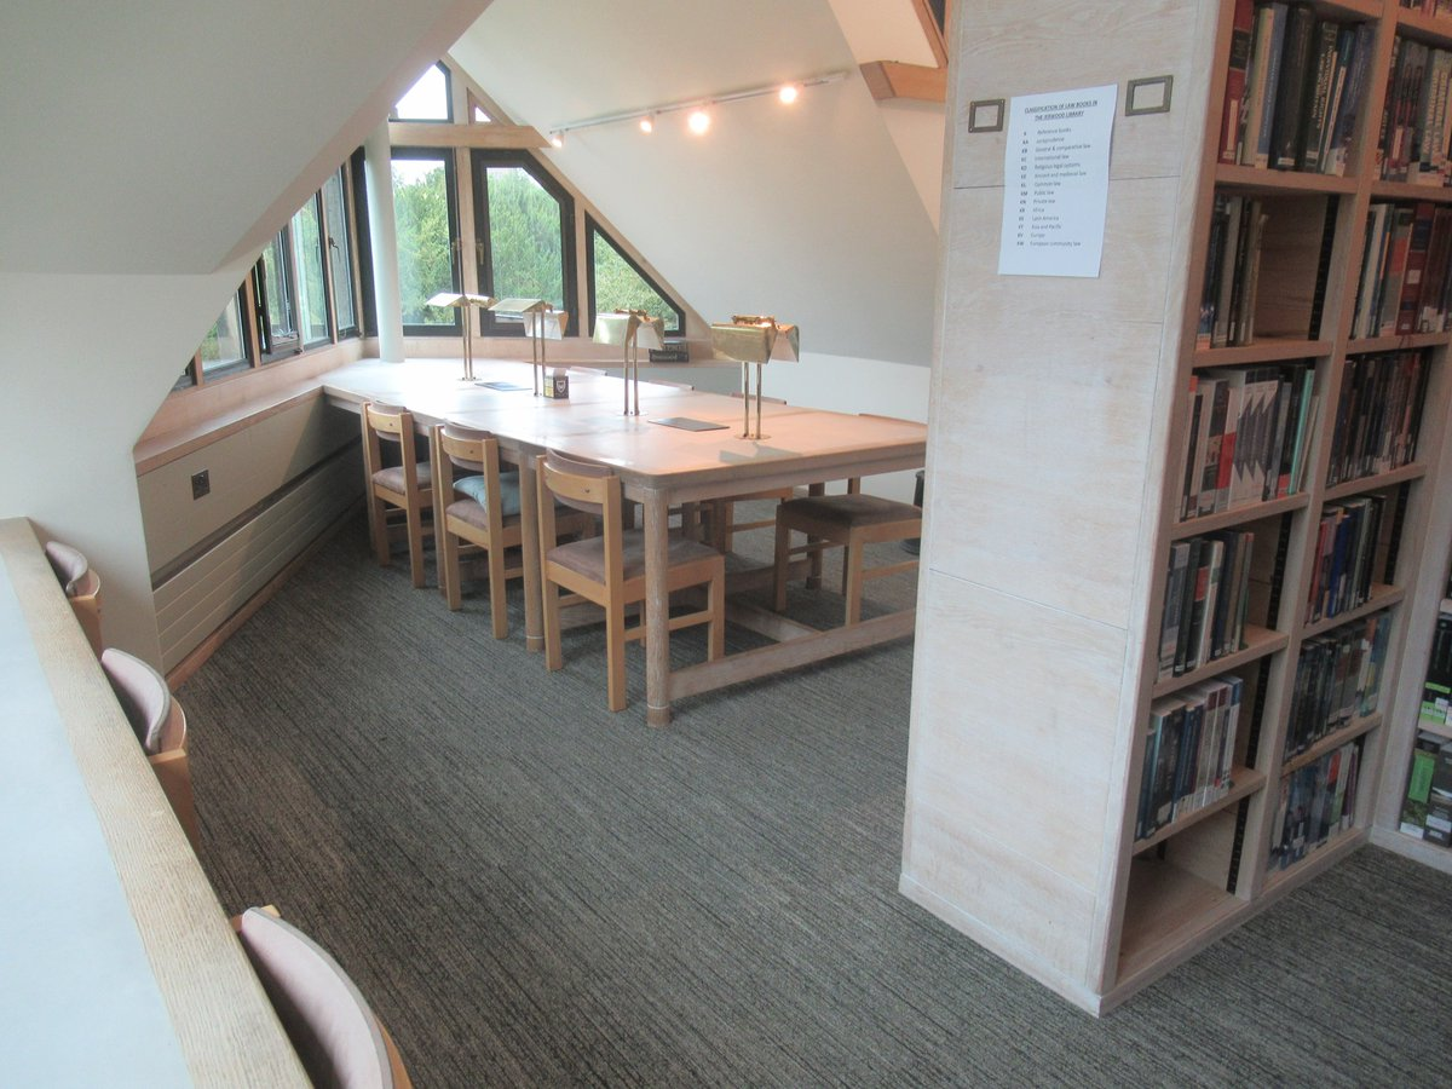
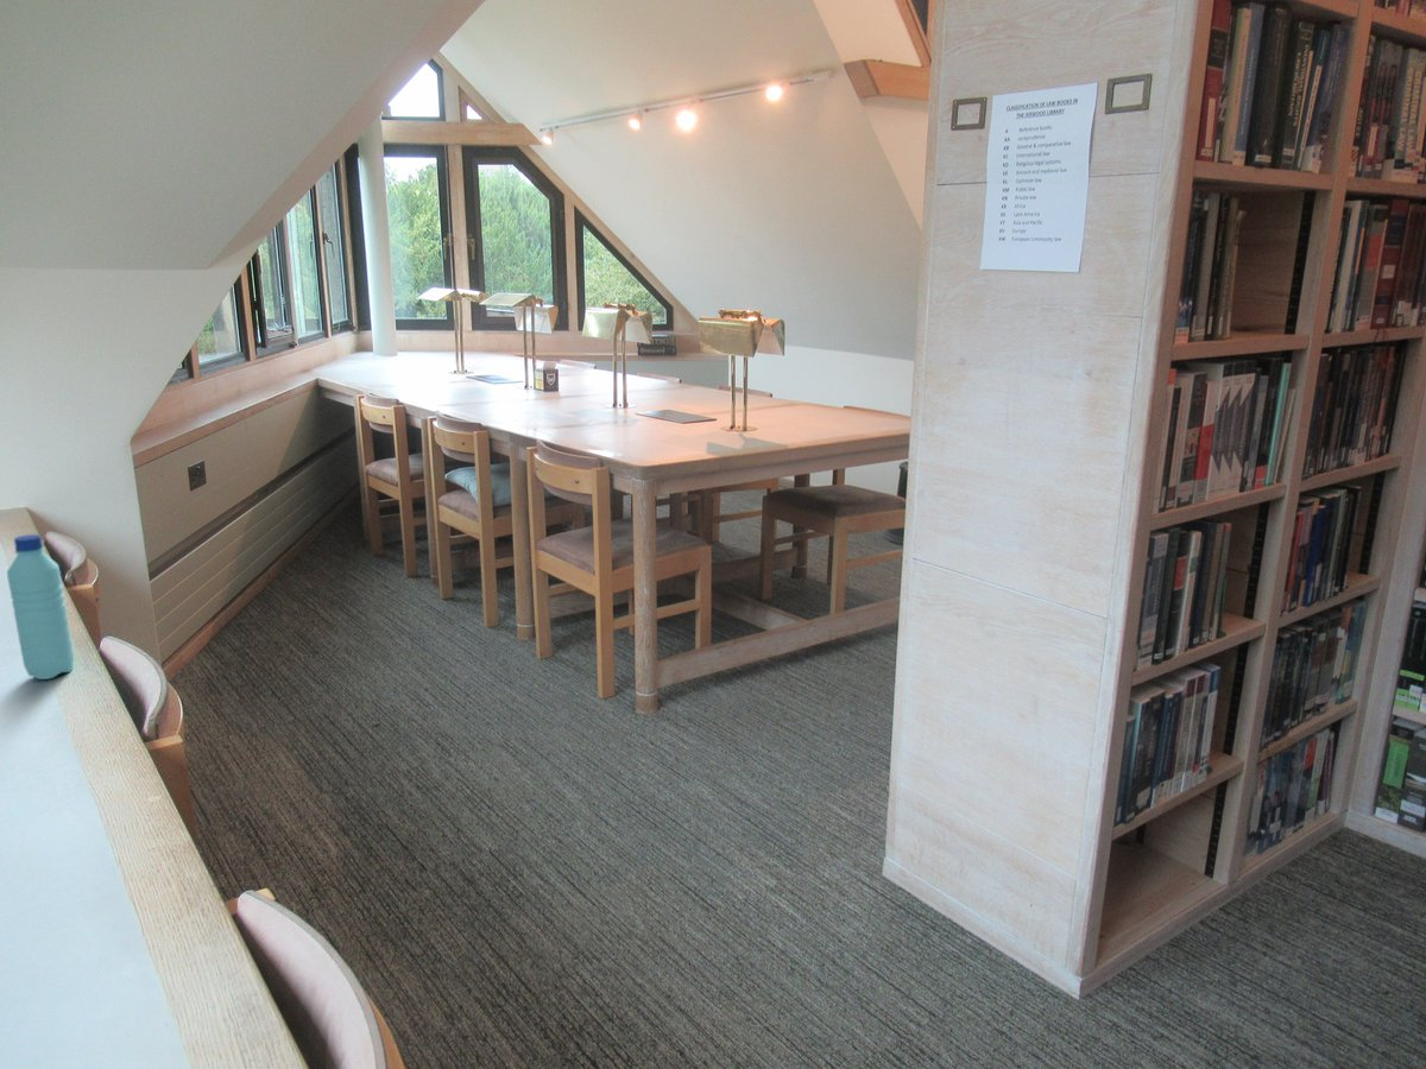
+ water bottle (39, 606)
